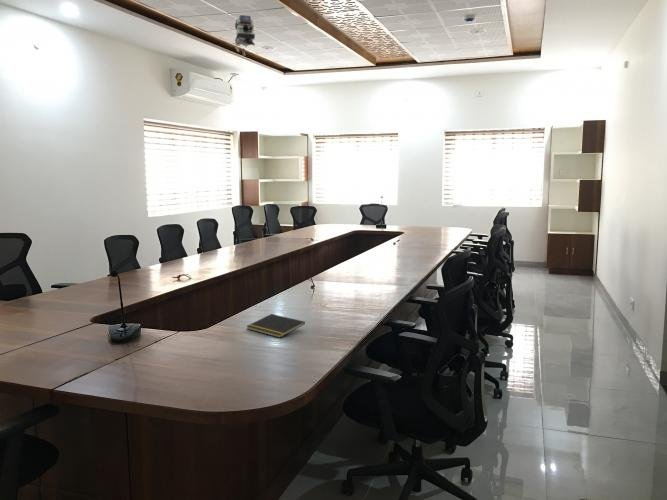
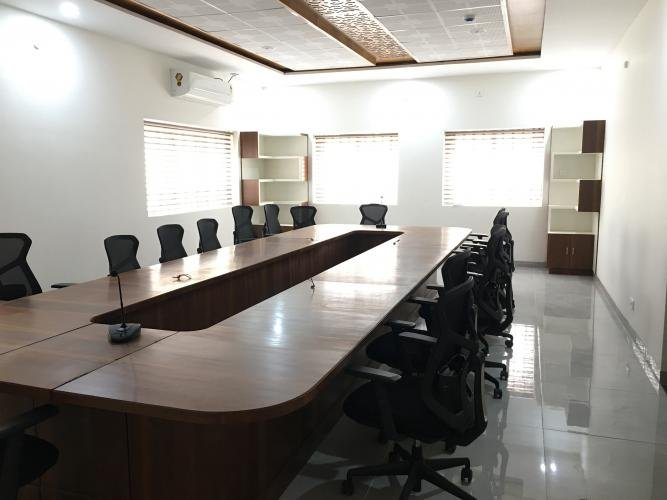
- camera (244, 36)
- notepad (275, 325)
